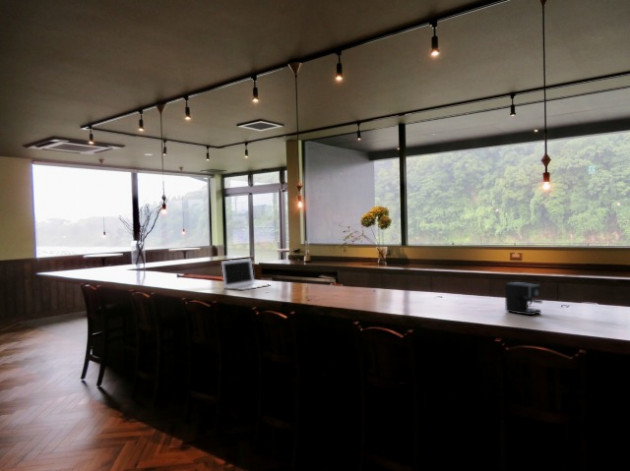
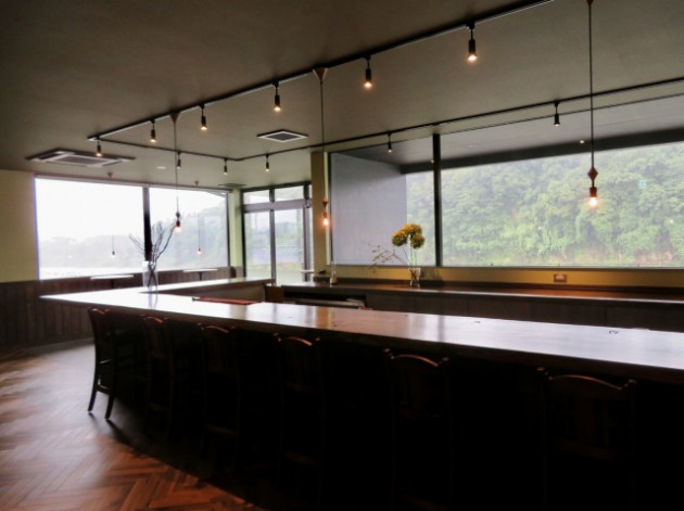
- laptop (247, 273)
- coffee maker (530, 296)
